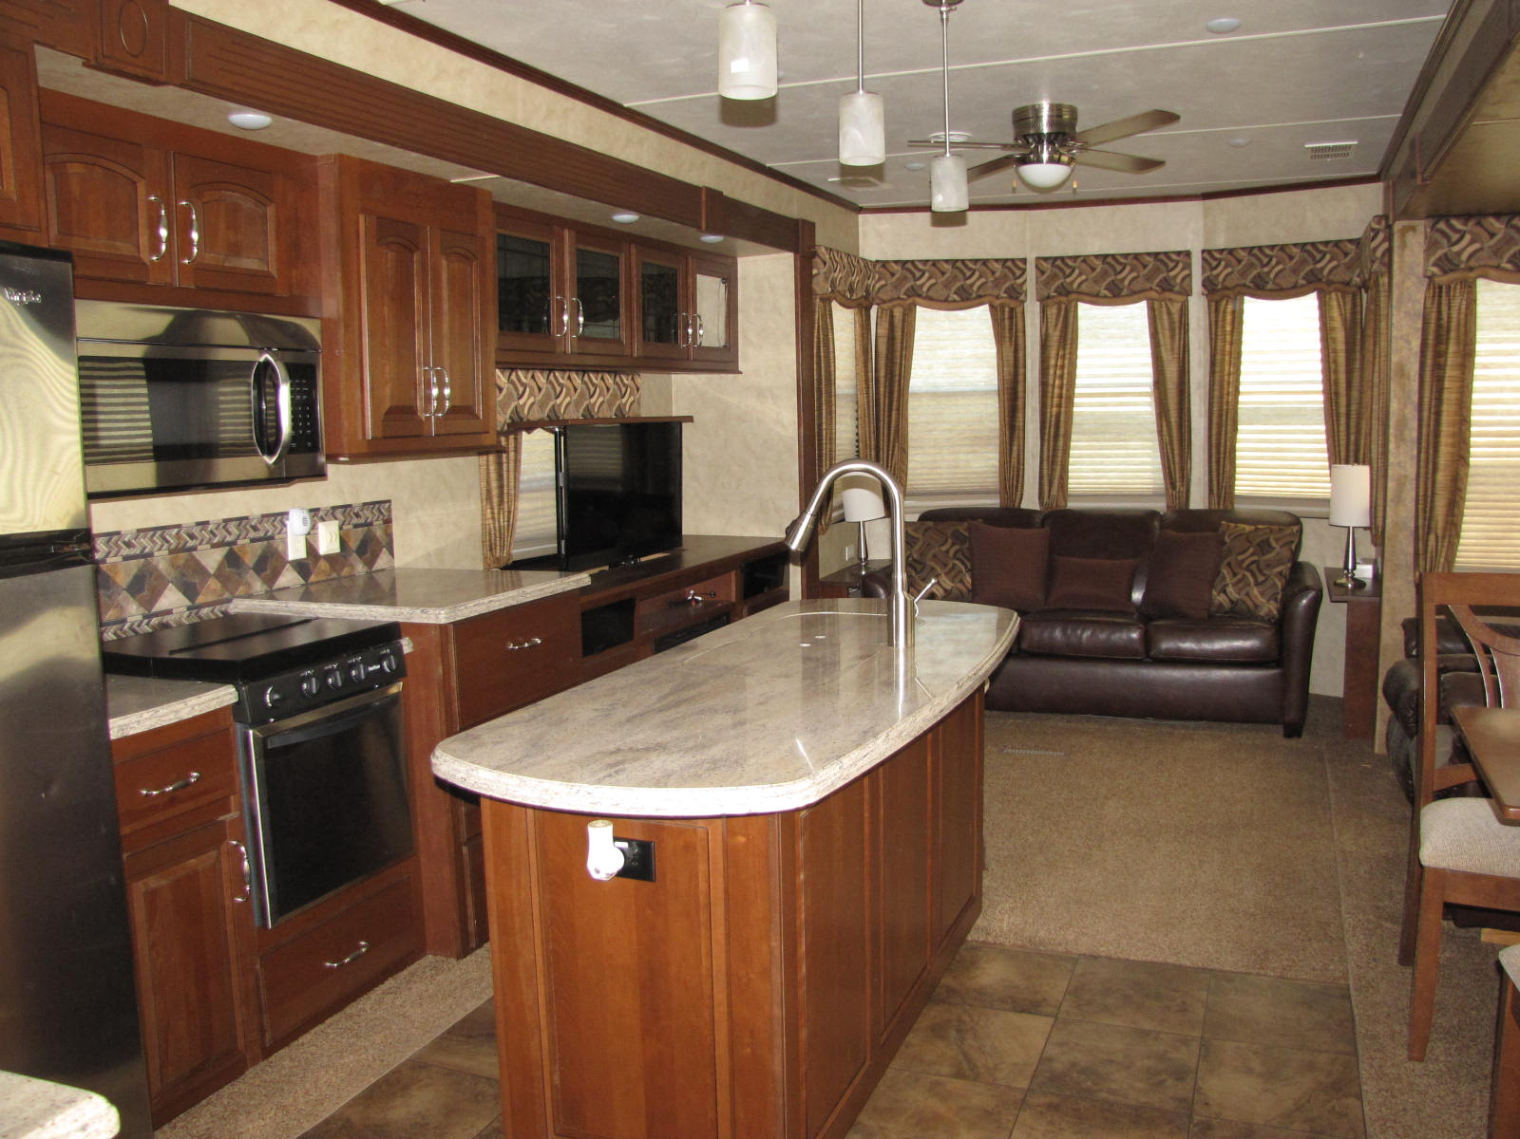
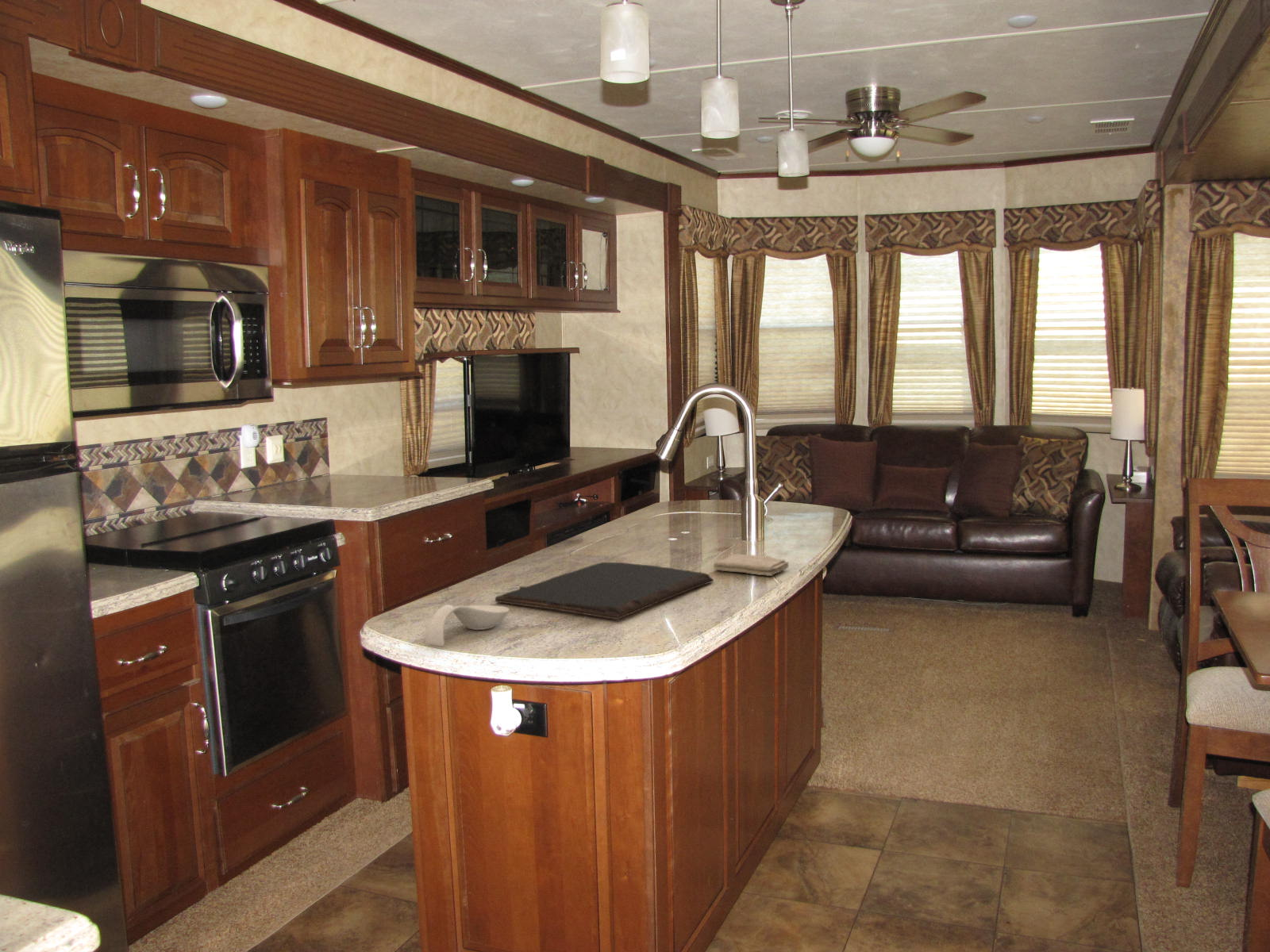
+ spoon rest (466, 616)
+ cutting board (608, 586)
+ washcloth (751, 564)
